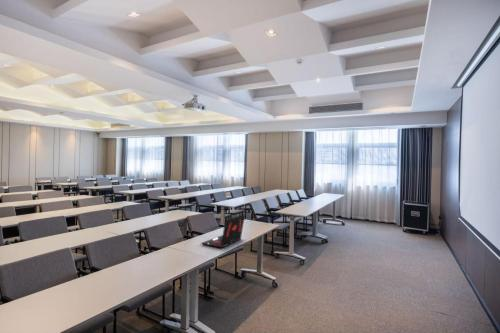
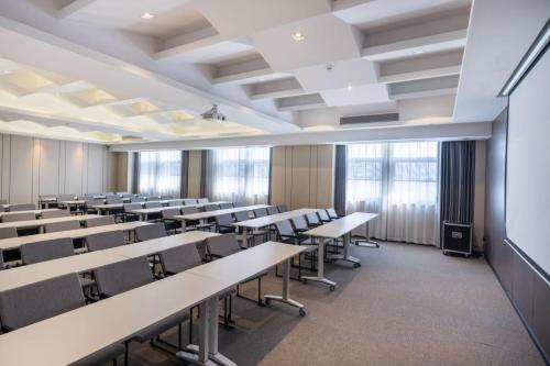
- laptop (224, 228)
